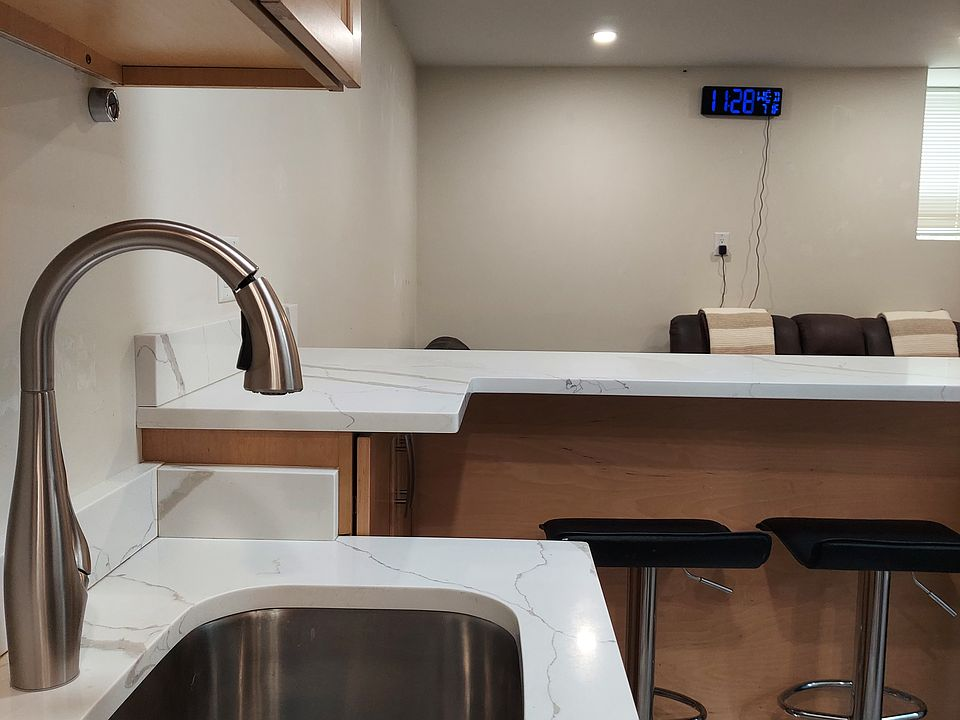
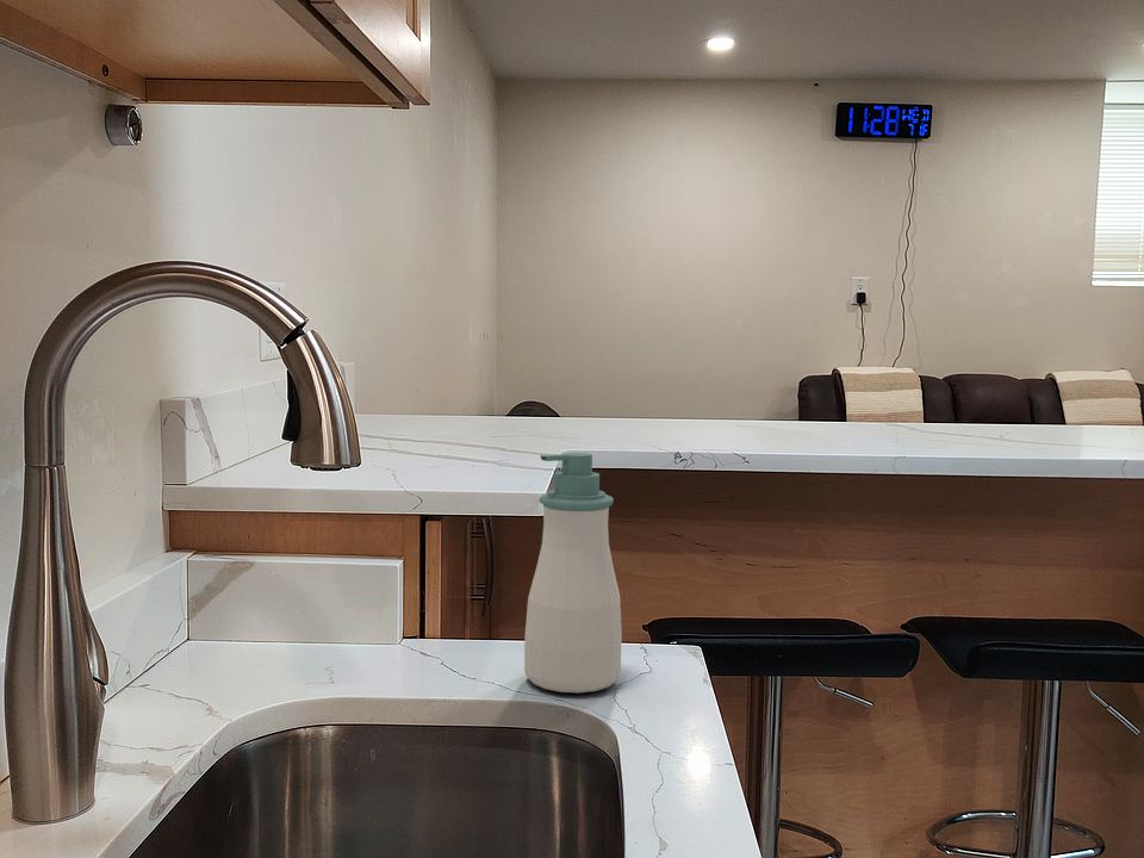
+ soap bottle (574, 567)
